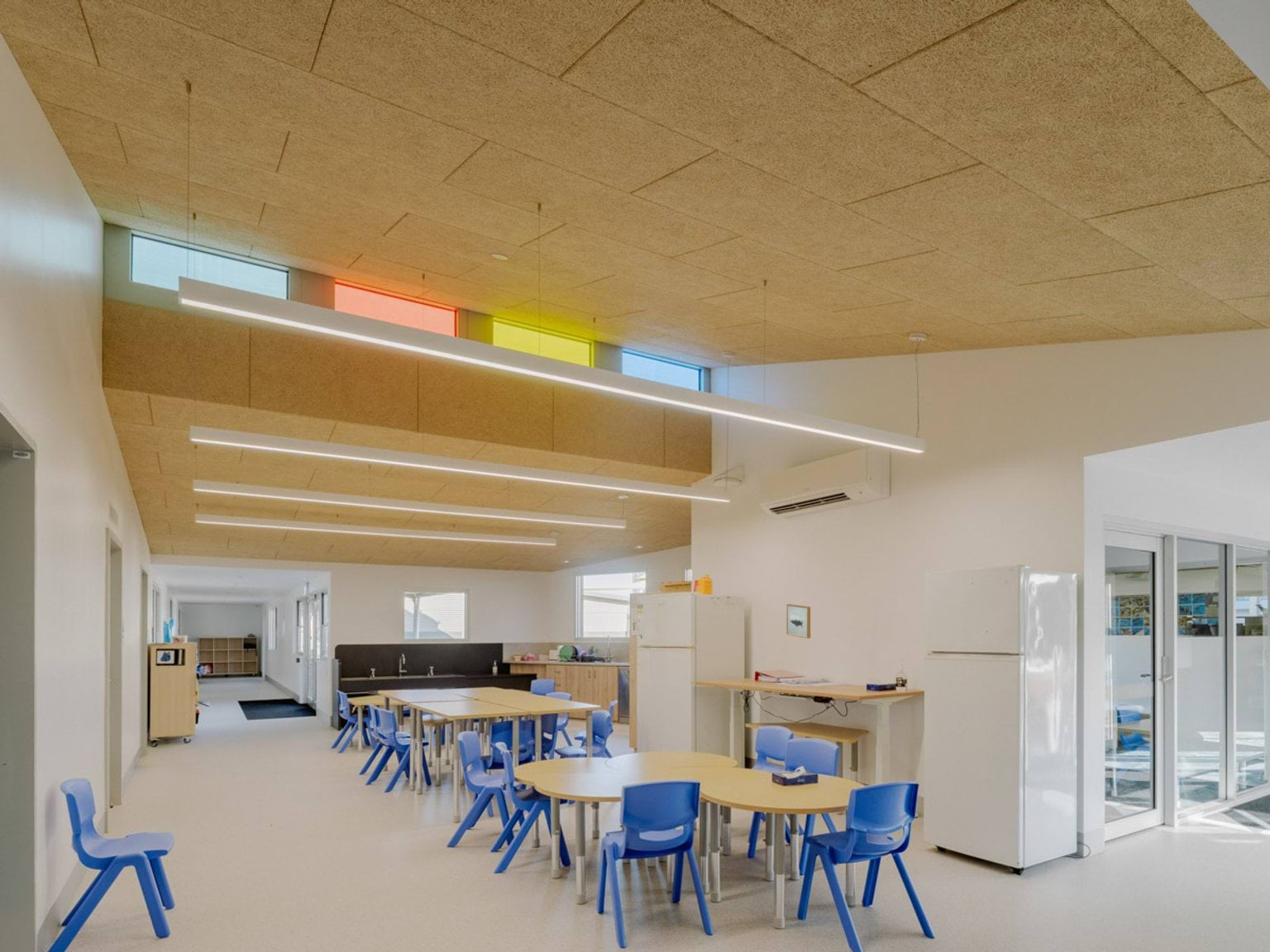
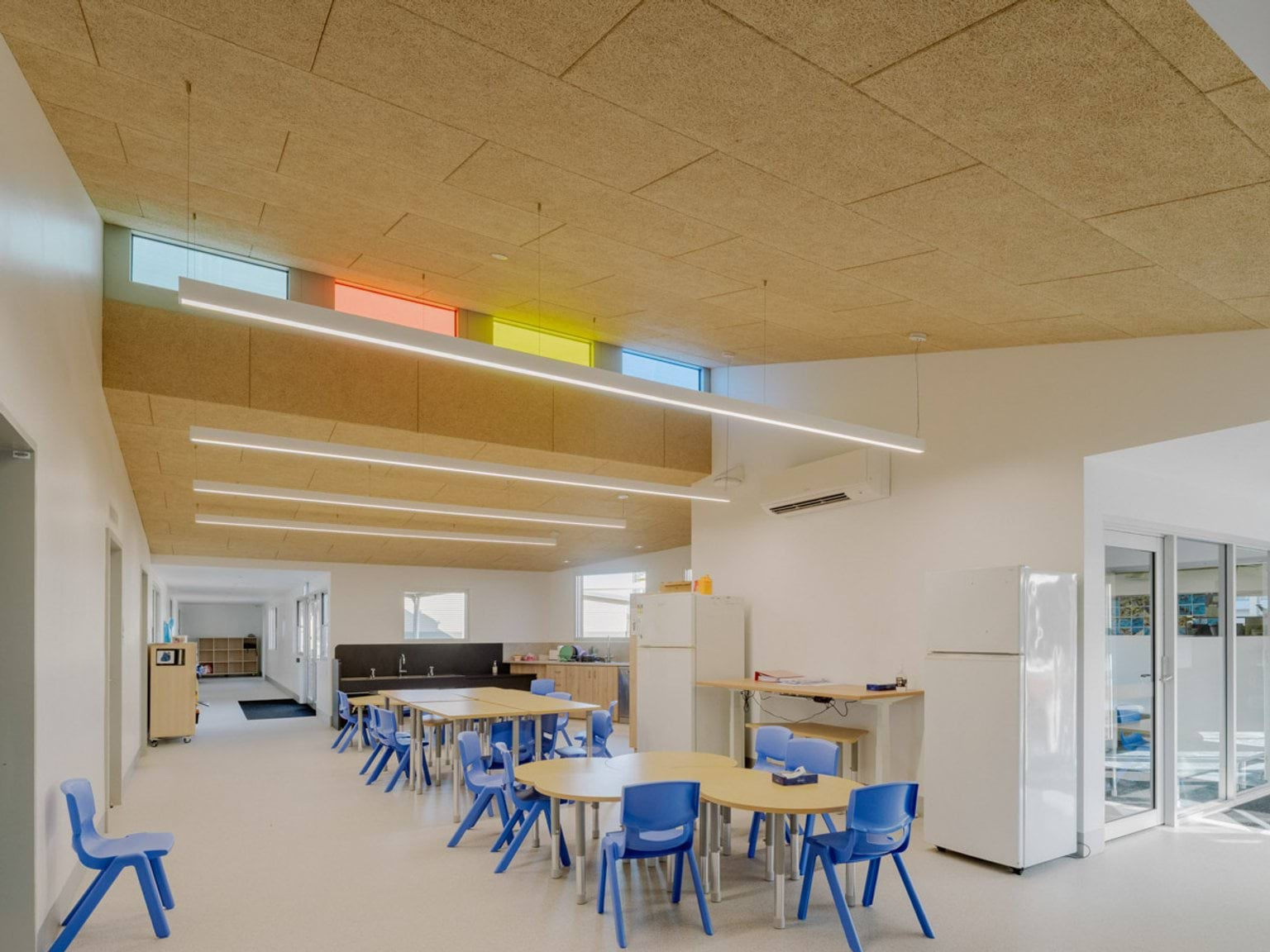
- wall art (798, 621)
